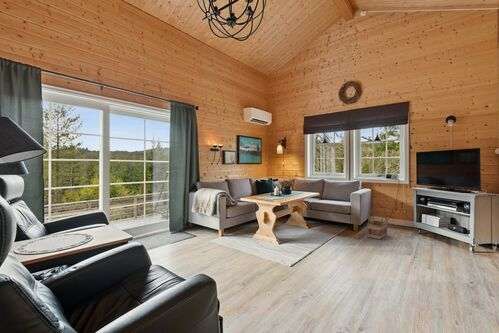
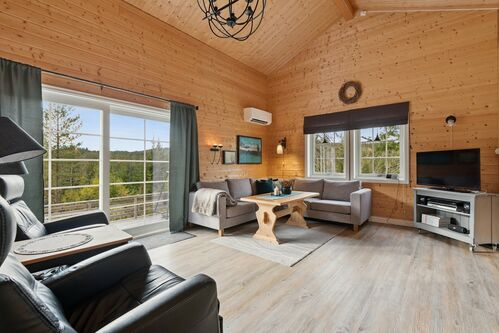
- basket (377, 223)
